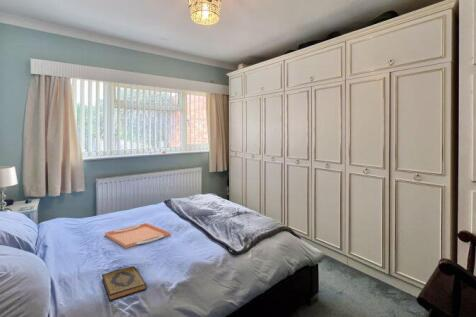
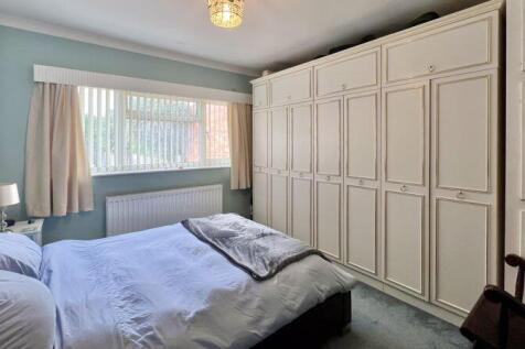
- serving tray (137, 233)
- hardback book (123, 281)
